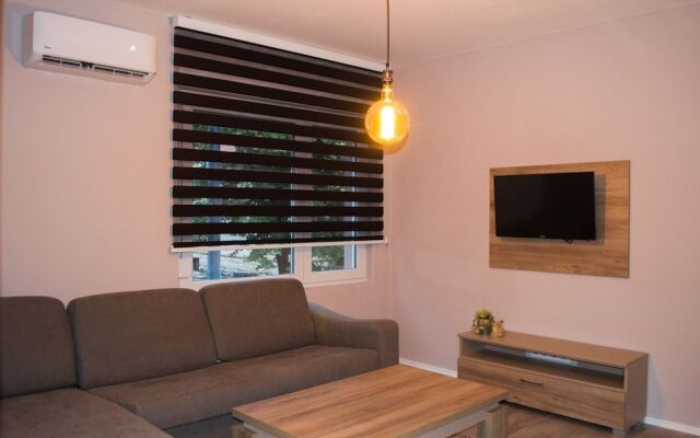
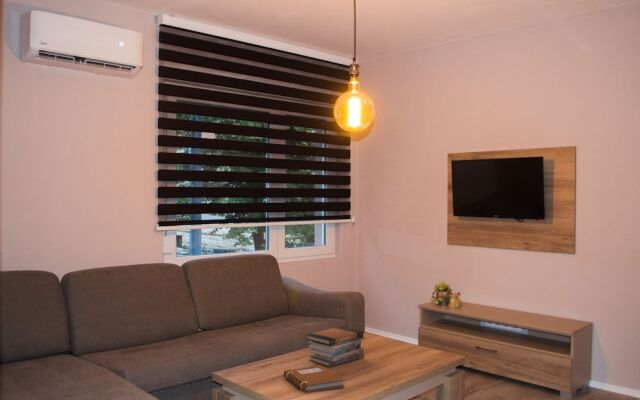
+ notebook (312, 378)
+ book stack (335, 346)
